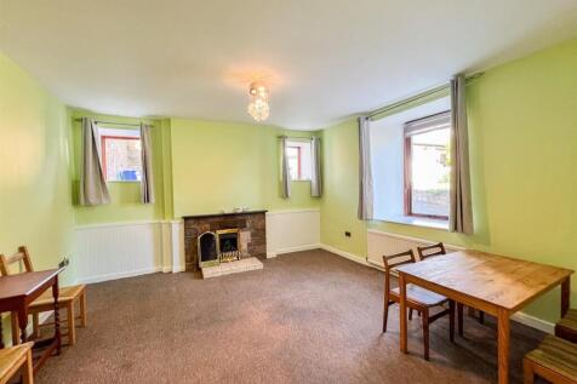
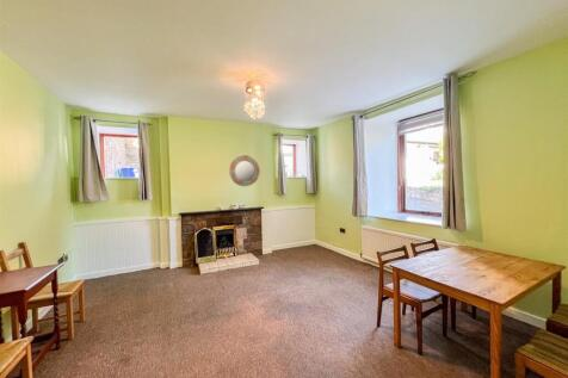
+ home mirror (245, 171)
